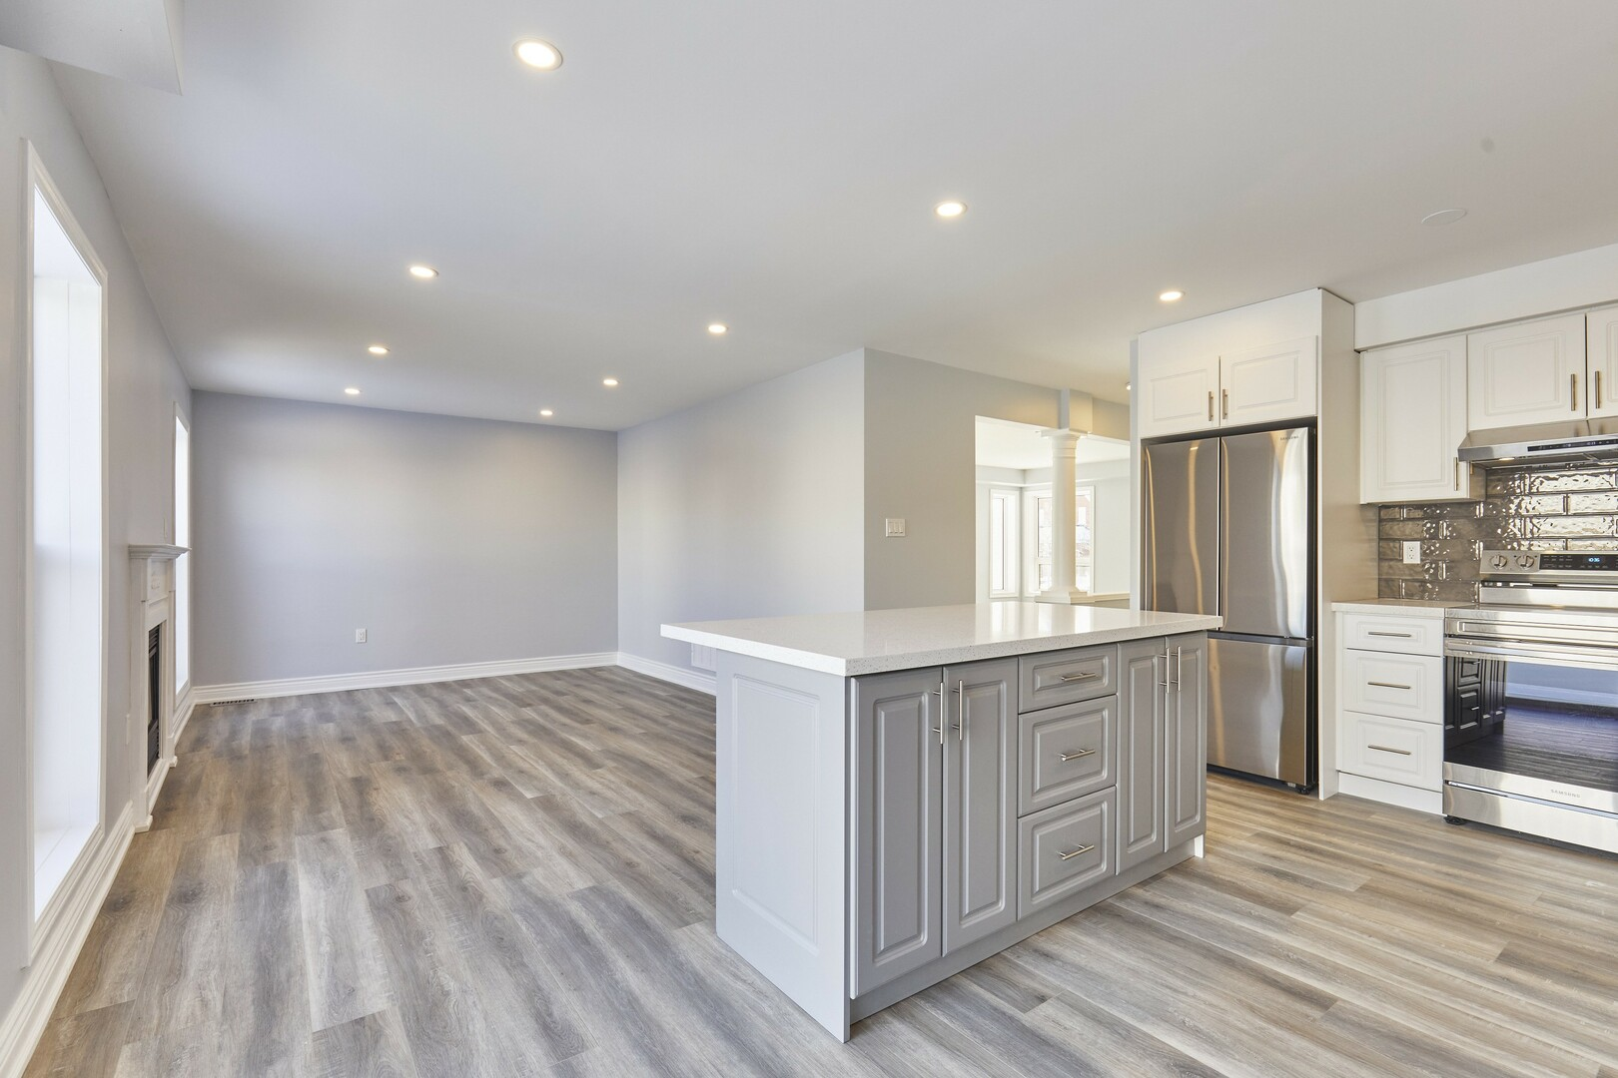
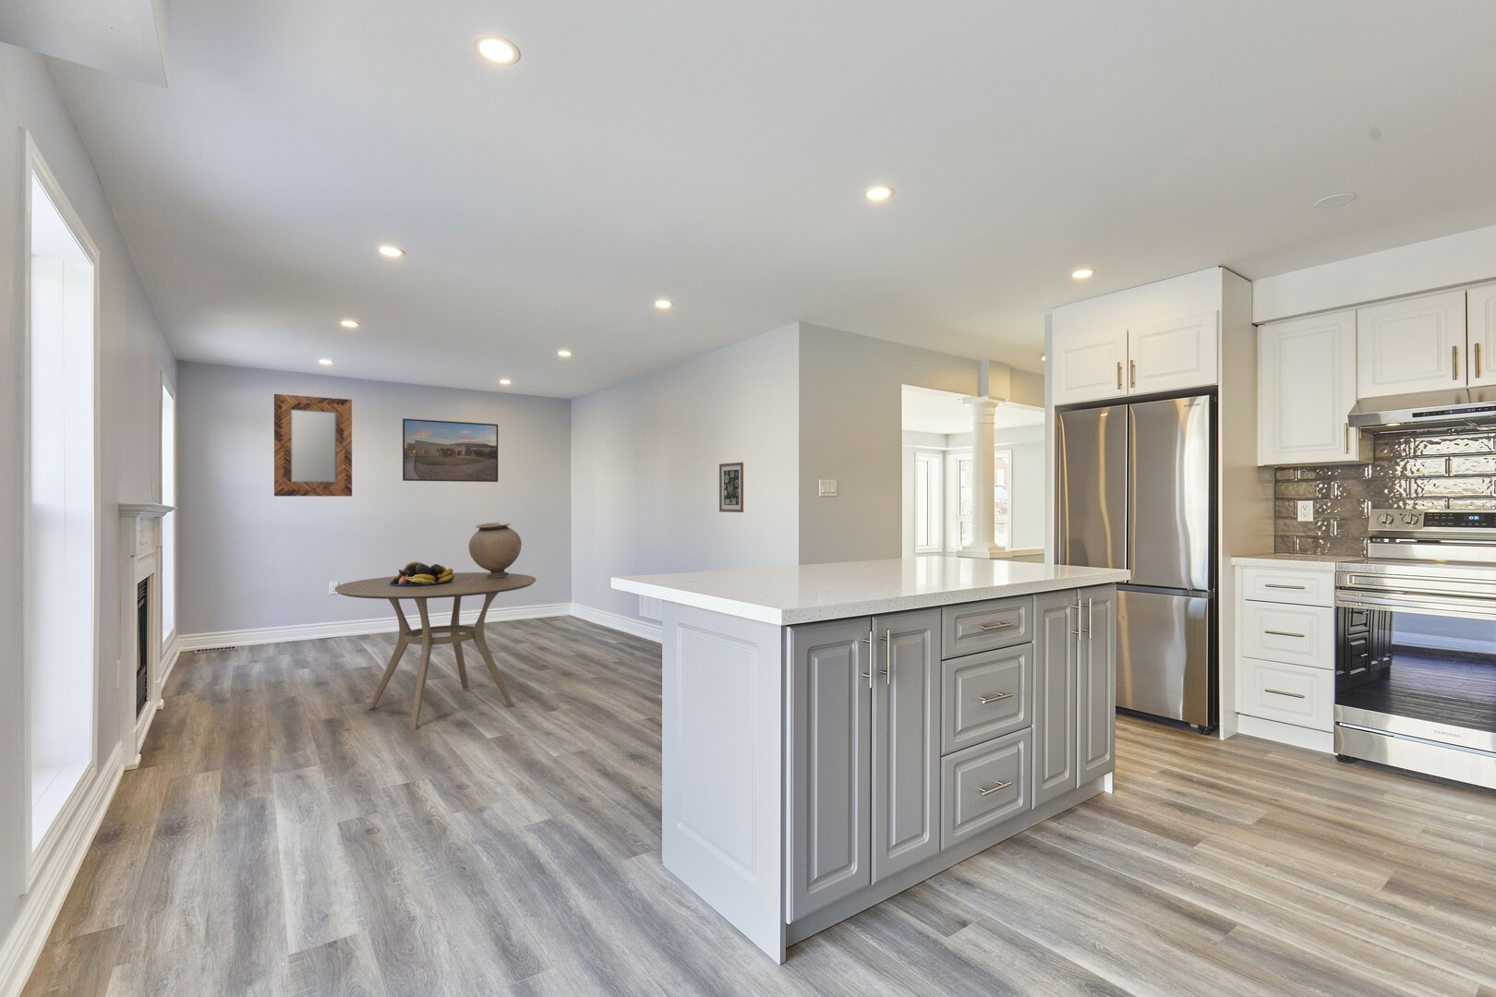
+ home mirror (314, 446)
+ wall art (730, 487)
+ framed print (452, 452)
+ vase (495, 550)
+ fruit bowl (420, 572)
+ dining table (441, 643)
